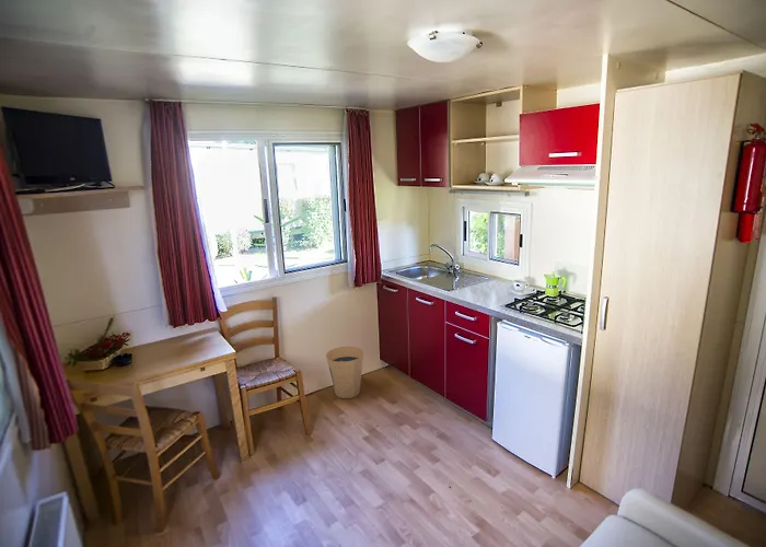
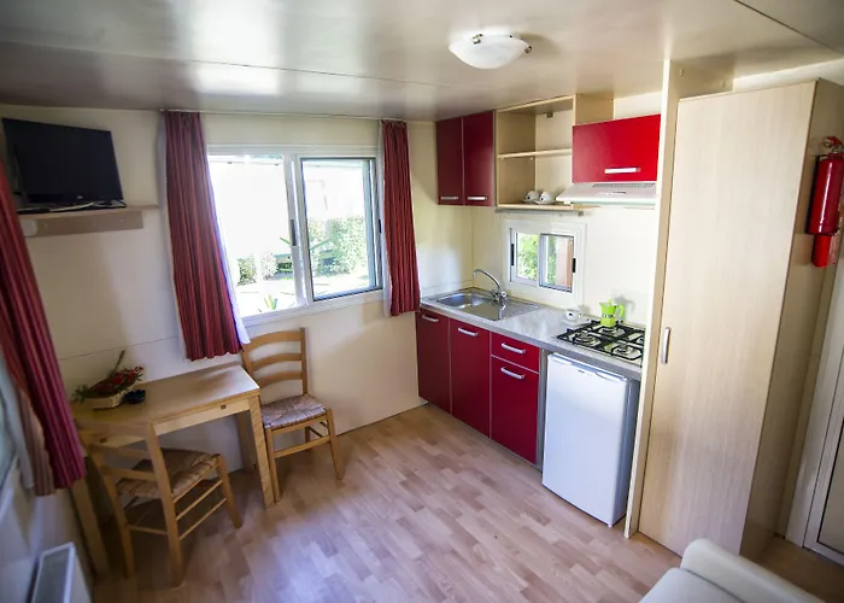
- trash can (346, 373)
